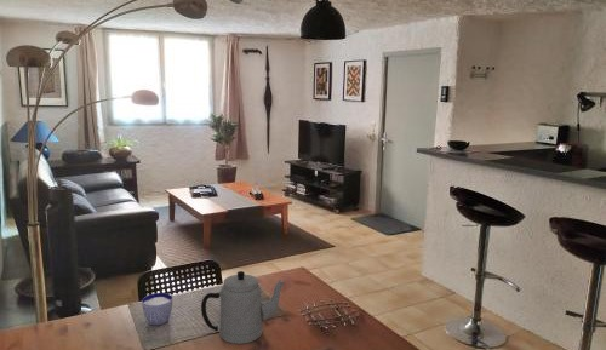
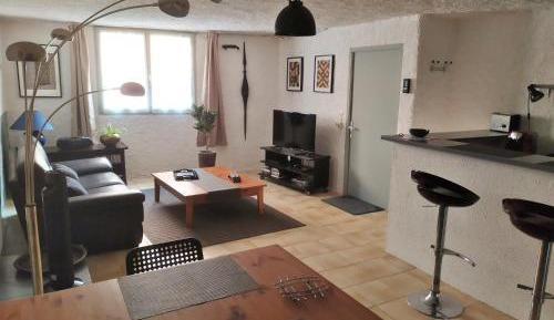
- teapot (244, 302)
- cup (159, 308)
